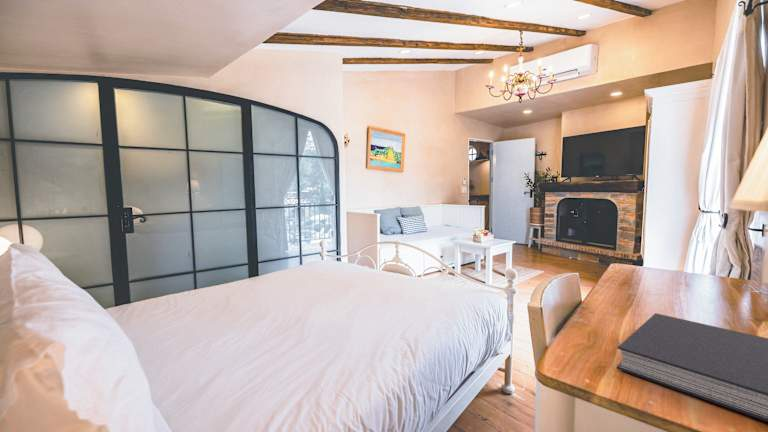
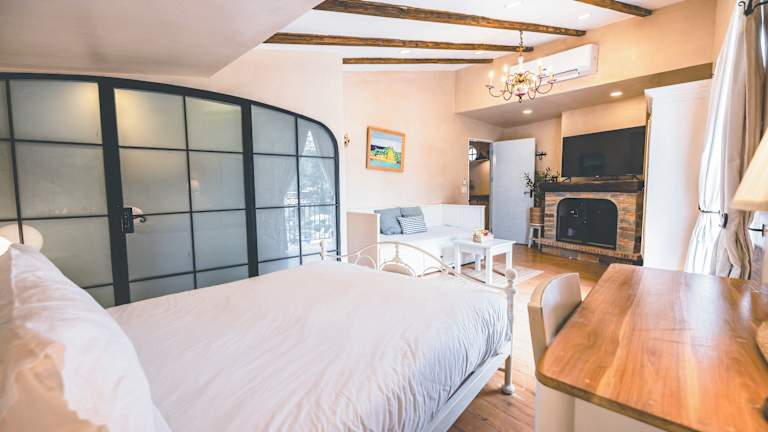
- book (706, 356)
